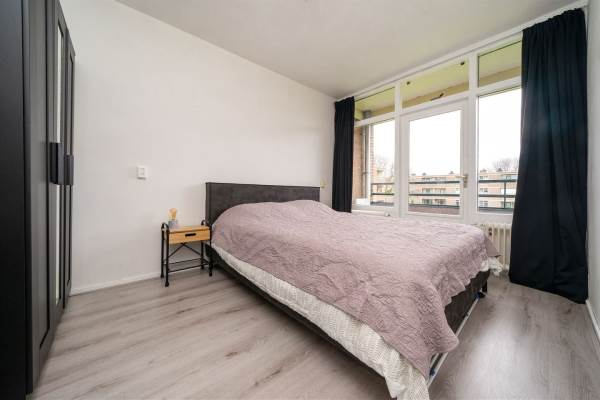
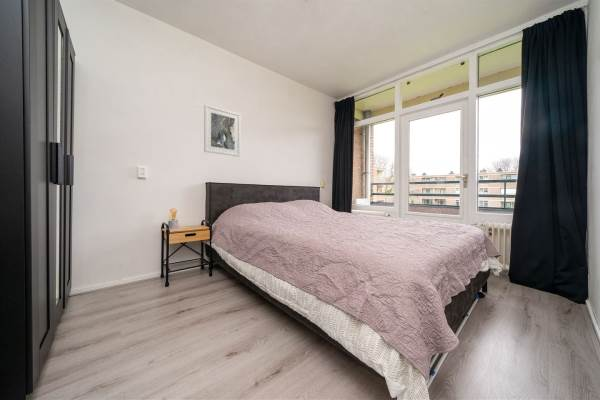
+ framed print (223, 132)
